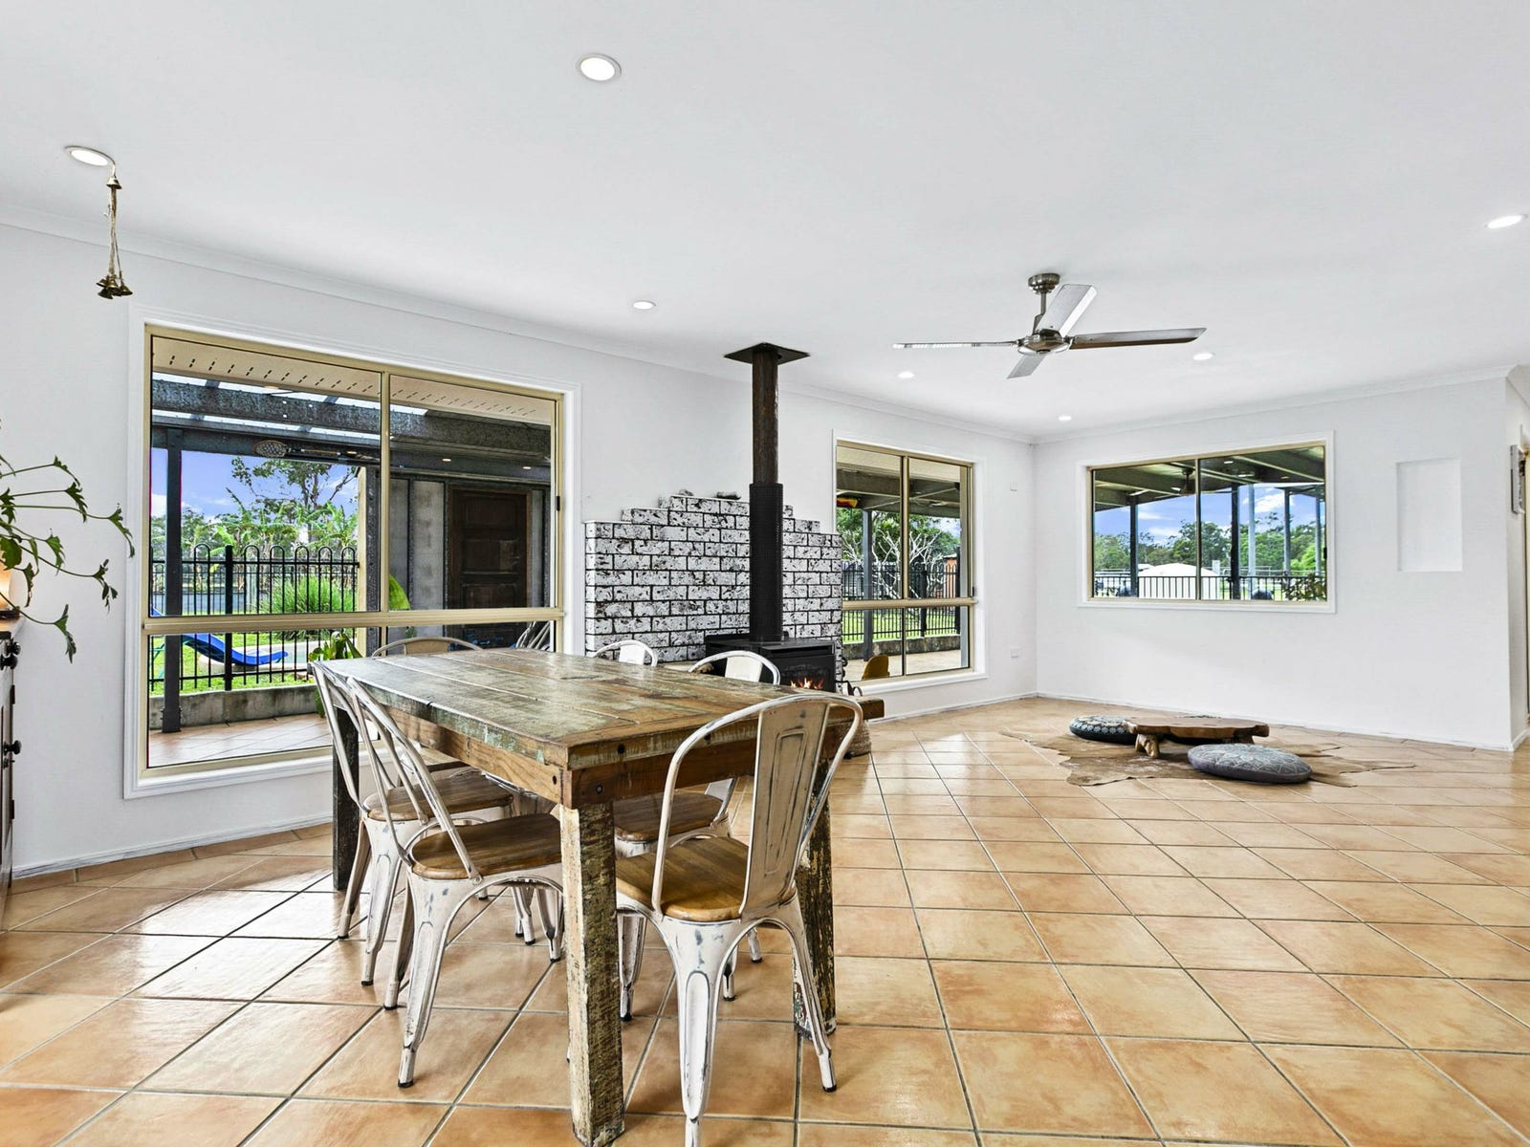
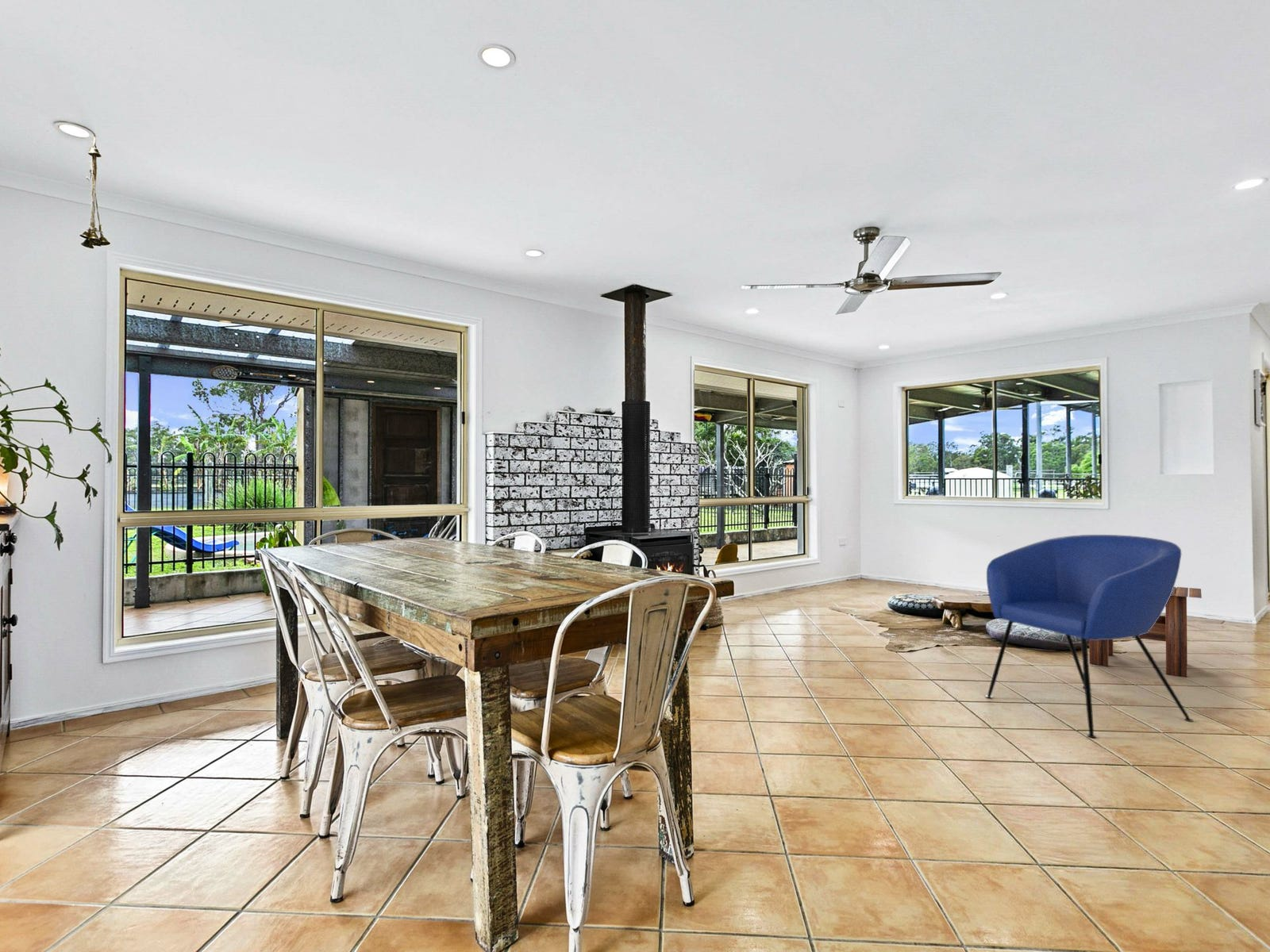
+ armchair (1085, 623)
+ side table (1140, 635)
